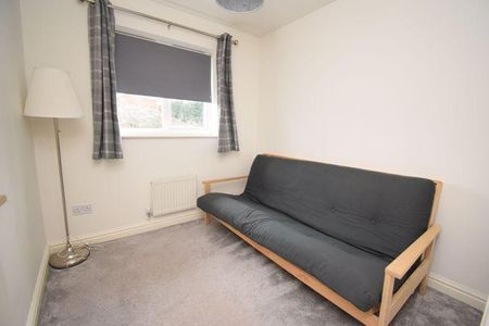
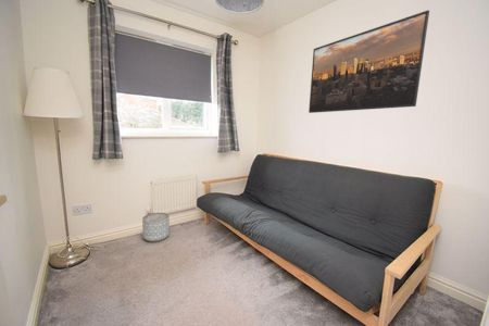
+ planter (155, 227)
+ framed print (355, 72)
